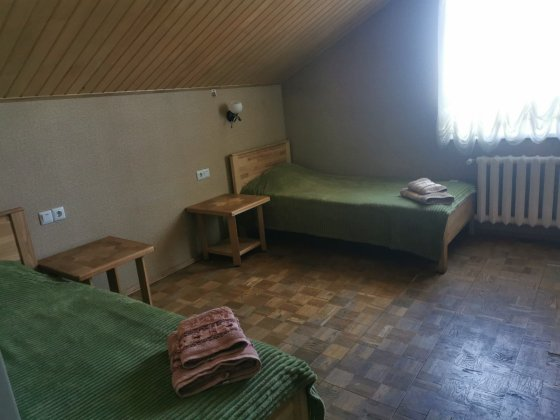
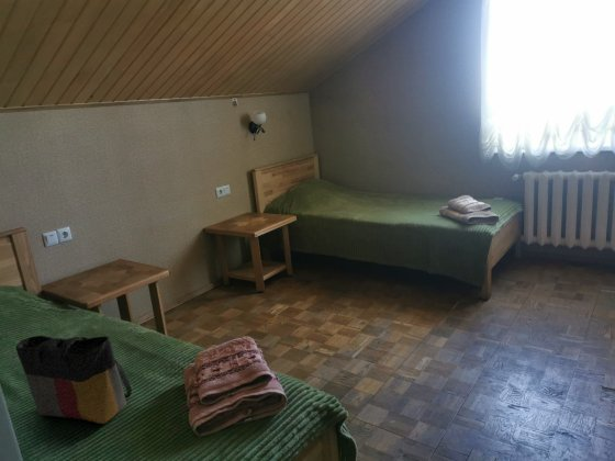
+ tote bag (80, 370)
